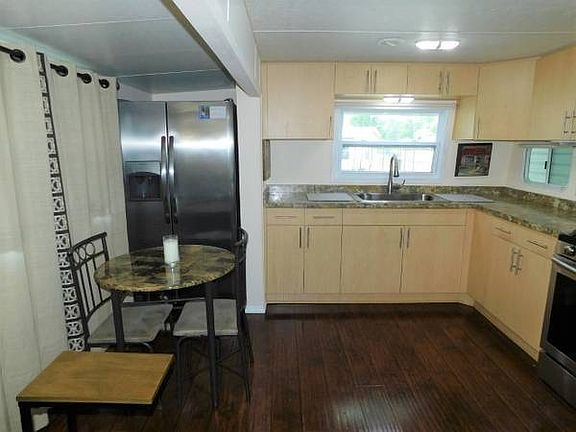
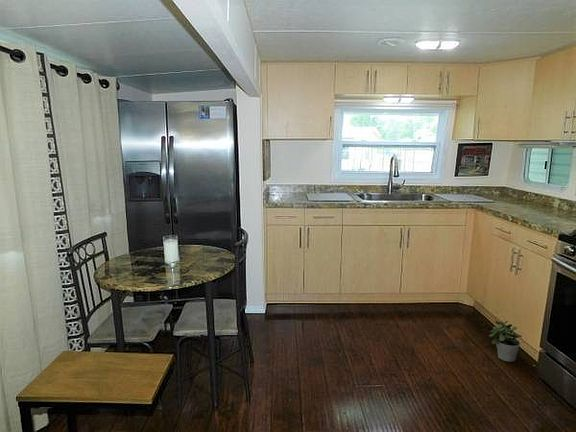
+ potted plant (502, 339)
